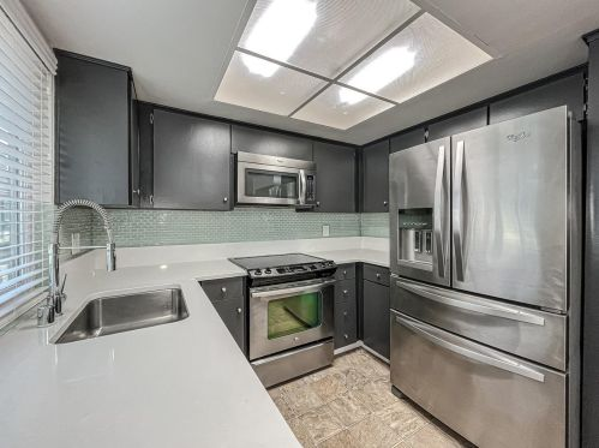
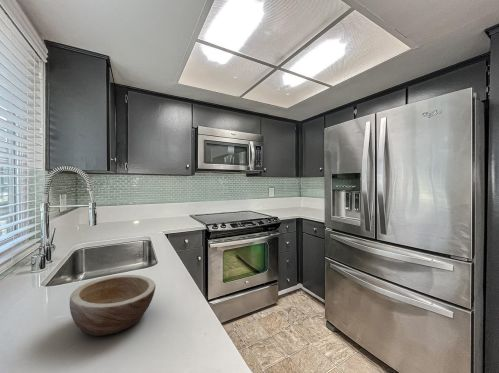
+ bowl (116, 302)
